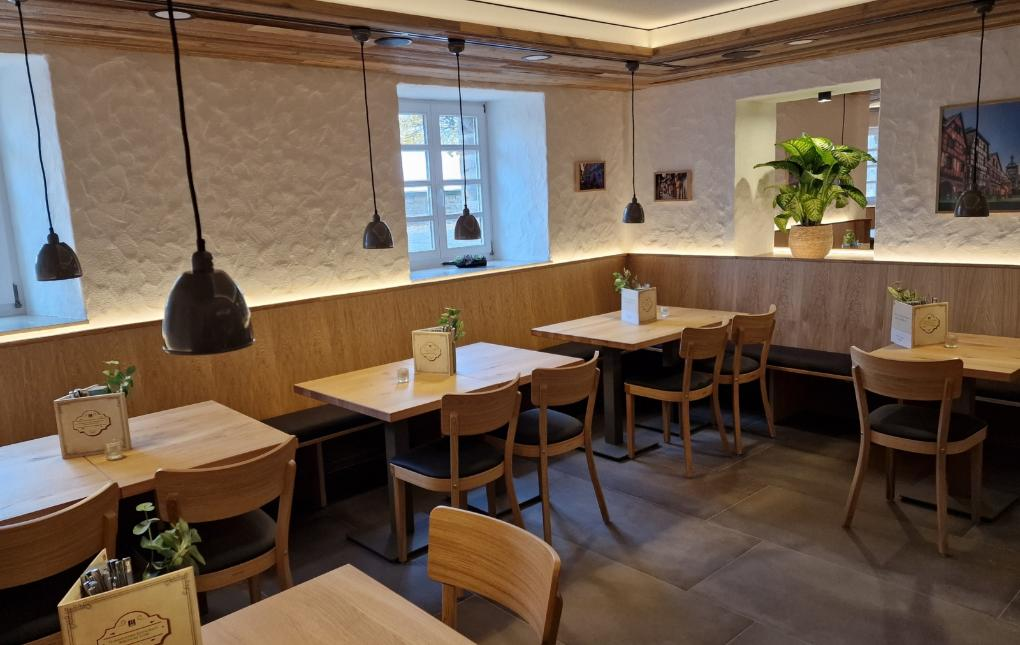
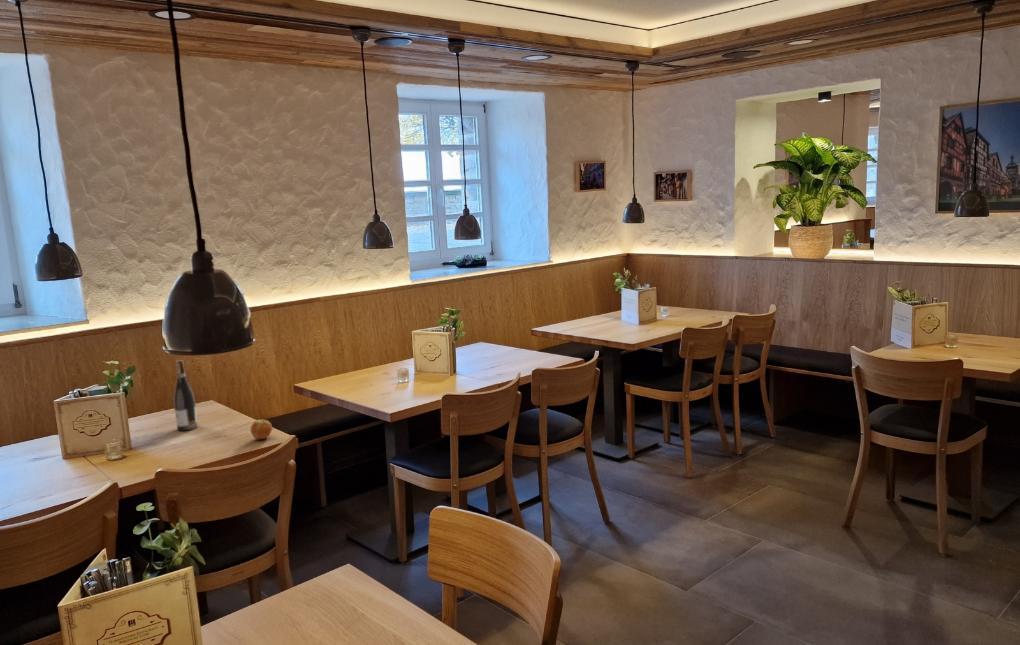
+ wine bottle (183, 394)
+ apple (261, 429)
